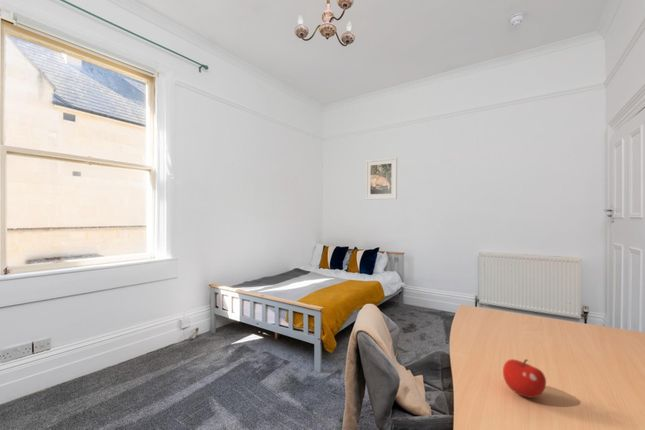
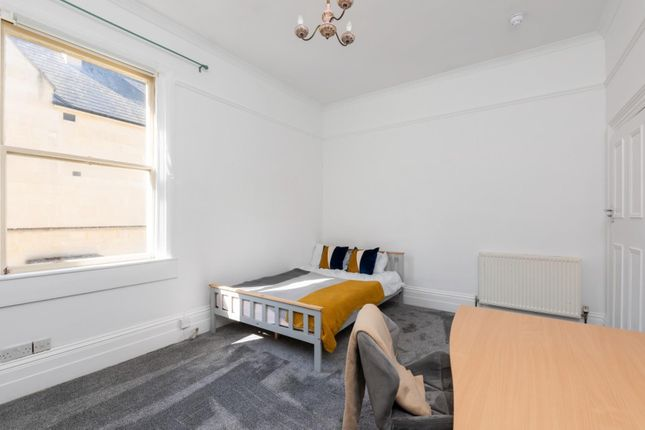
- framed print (380, 179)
- fruit (523, 376)
